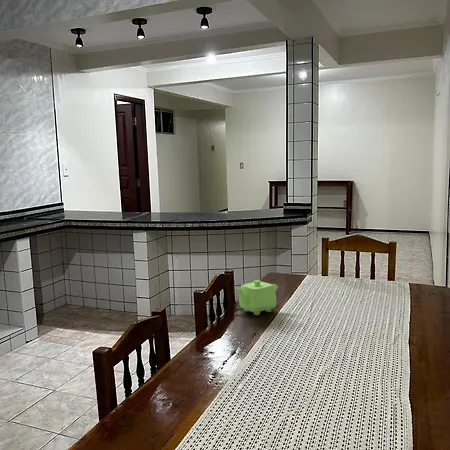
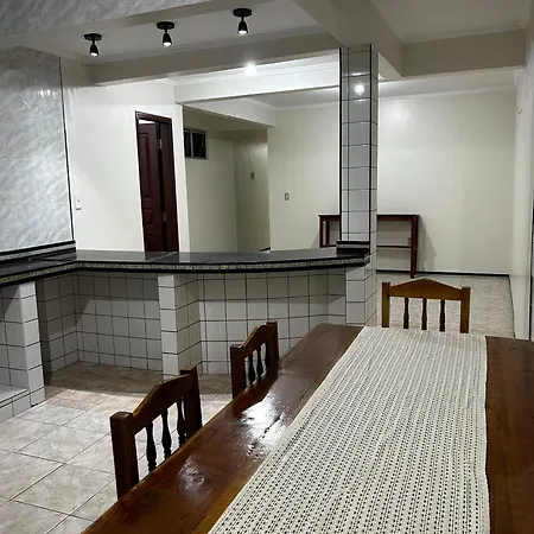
- teapot (257, 295)
